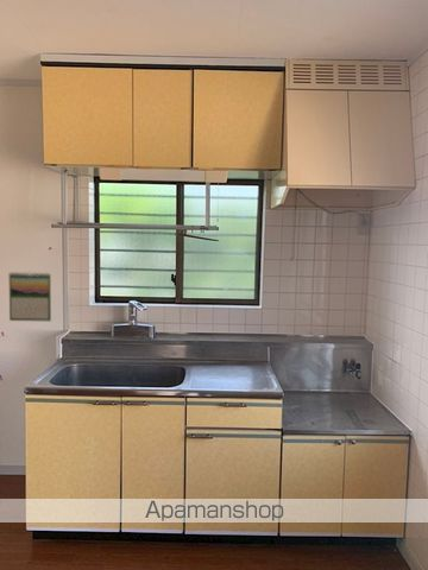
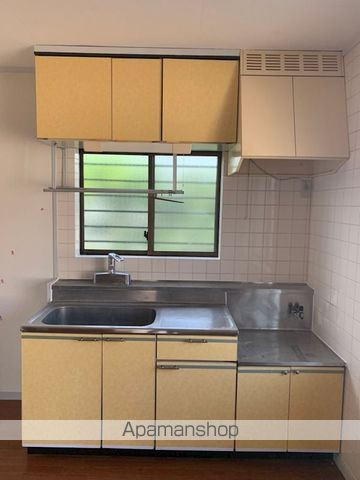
- calendar (30, 296)
